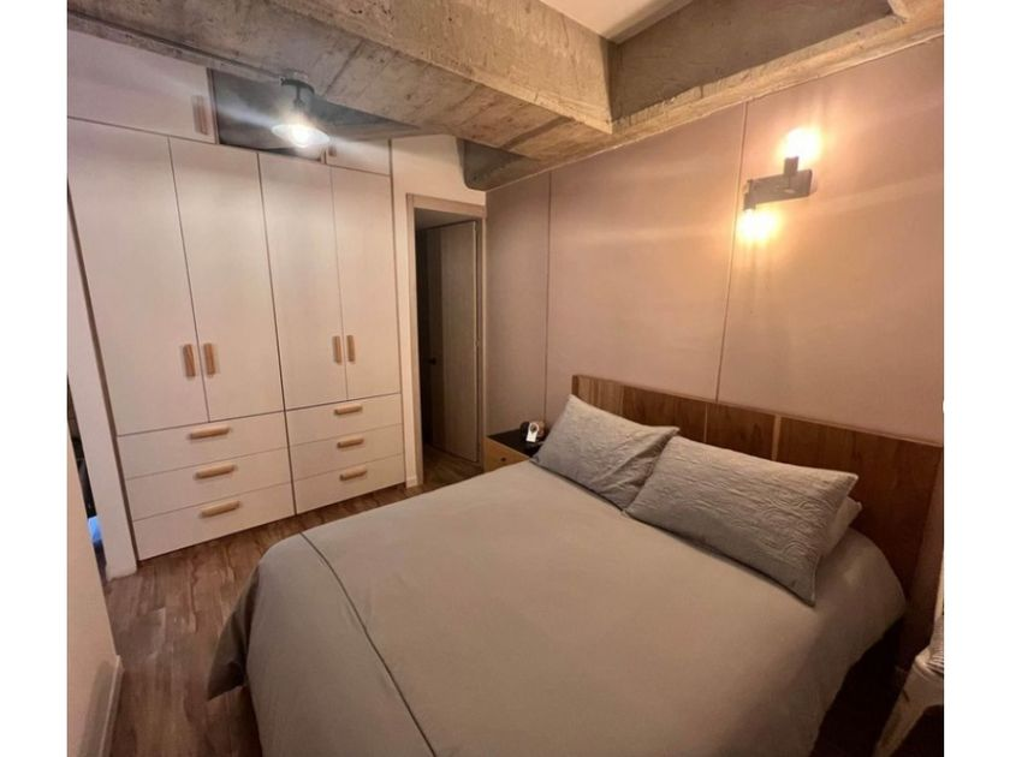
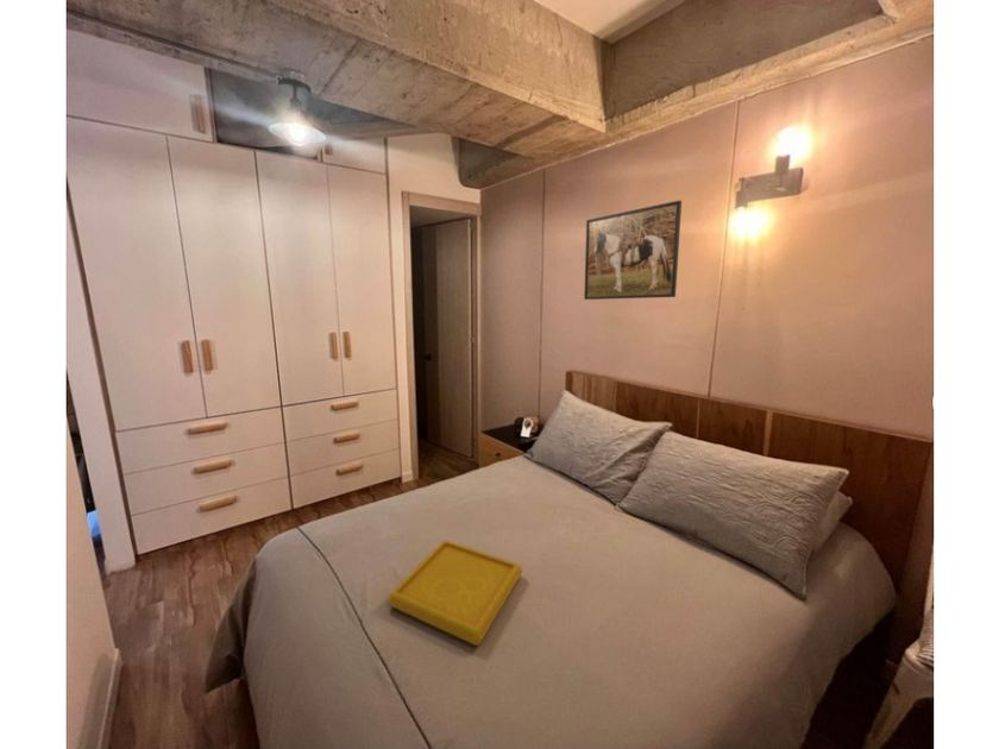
+ serving tray (458, 584)
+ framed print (627, 256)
